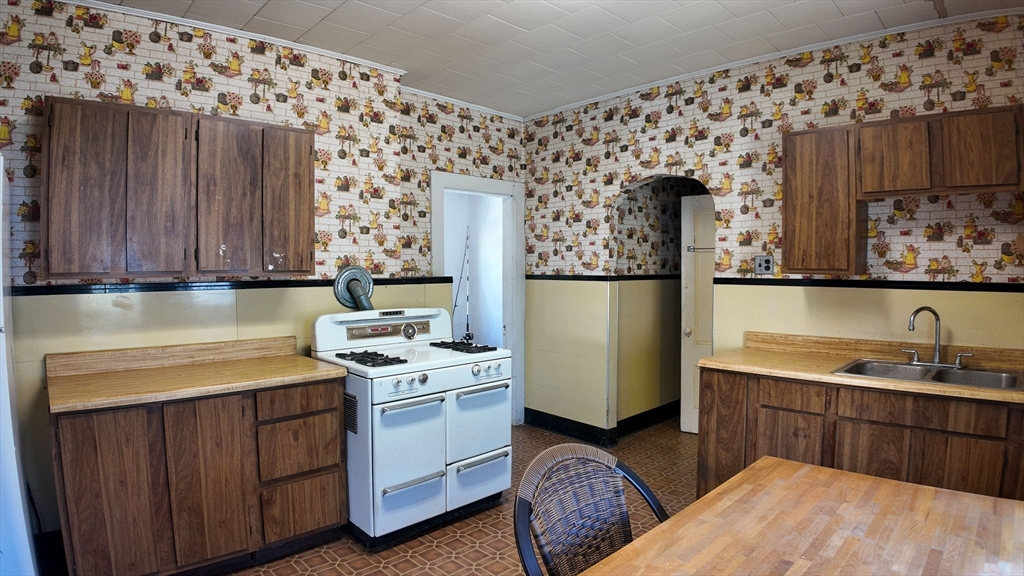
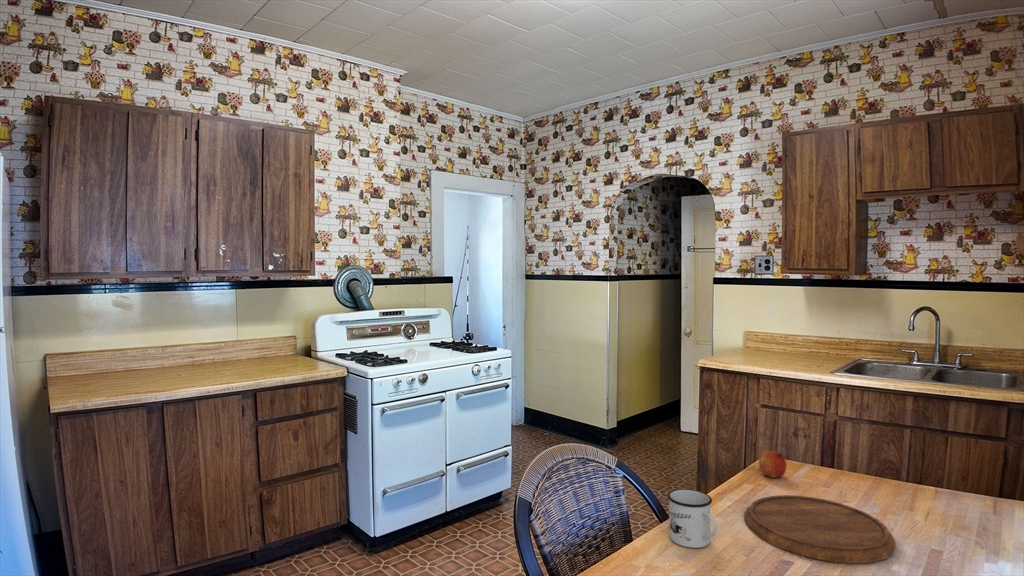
+ fruit (772, 463)
+ mug (694, 520)
+ cutting board (815, 524)
